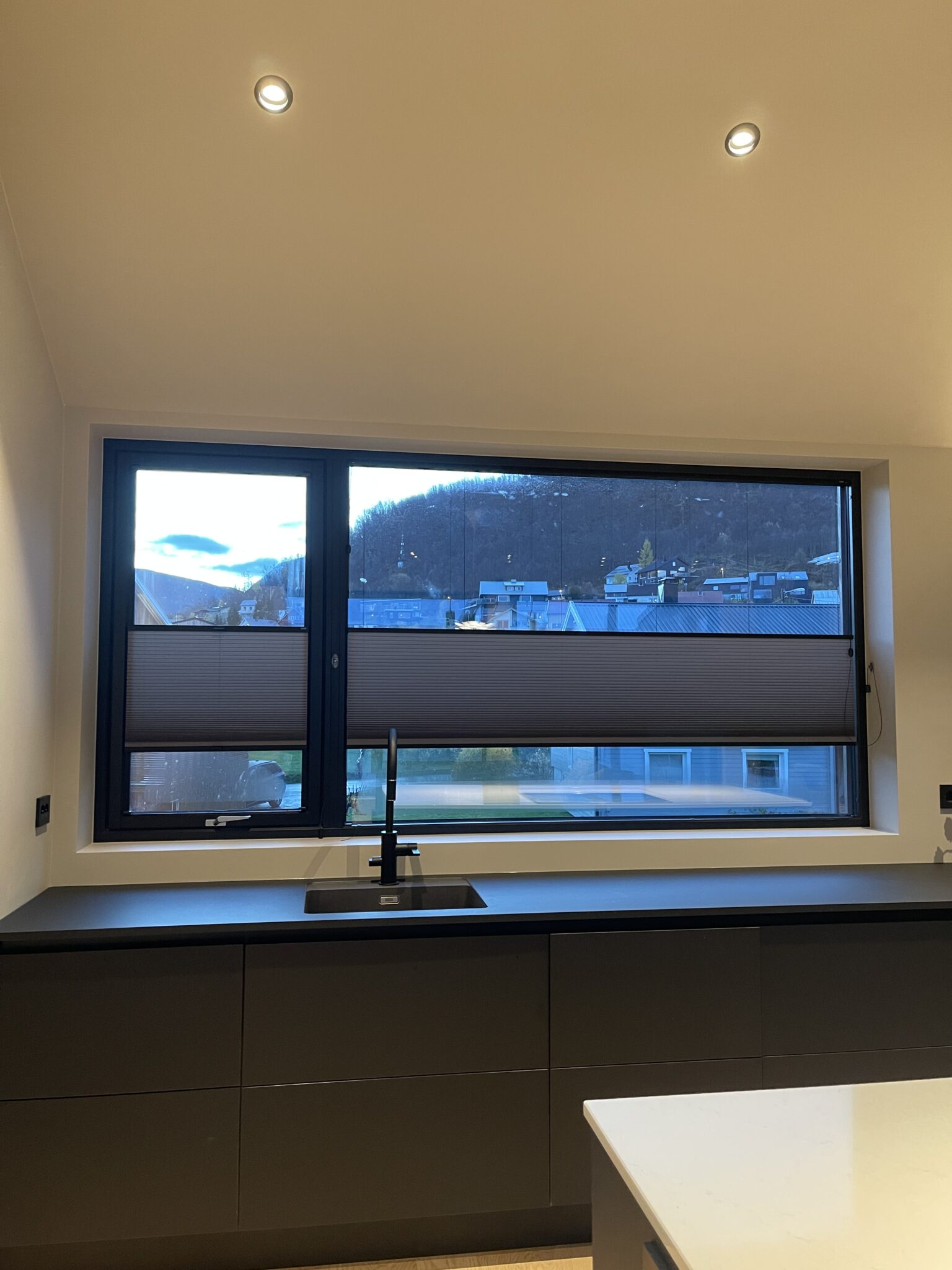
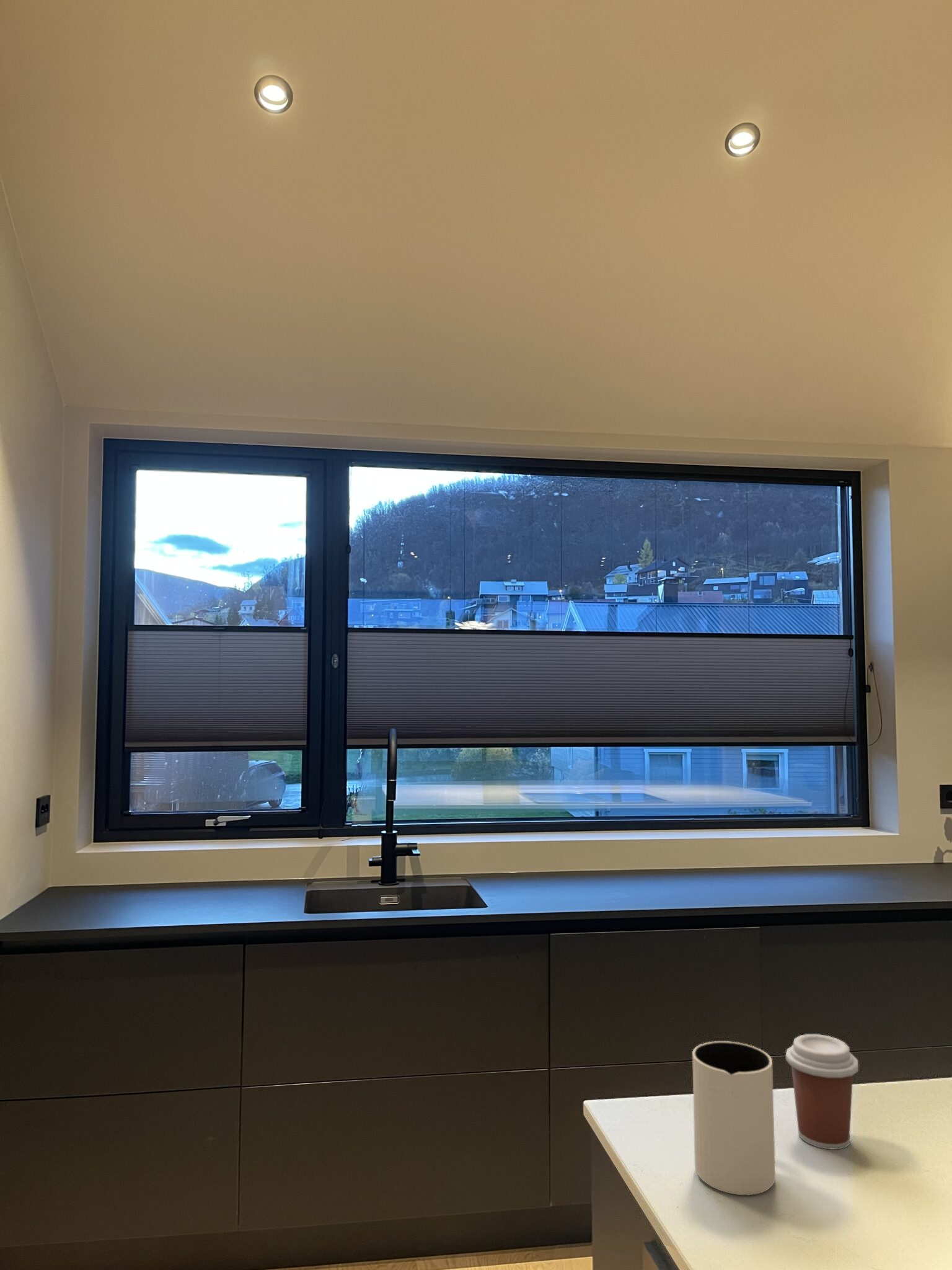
+ pitcher (733, 1111)
+ coffee cup (822, 1090)
